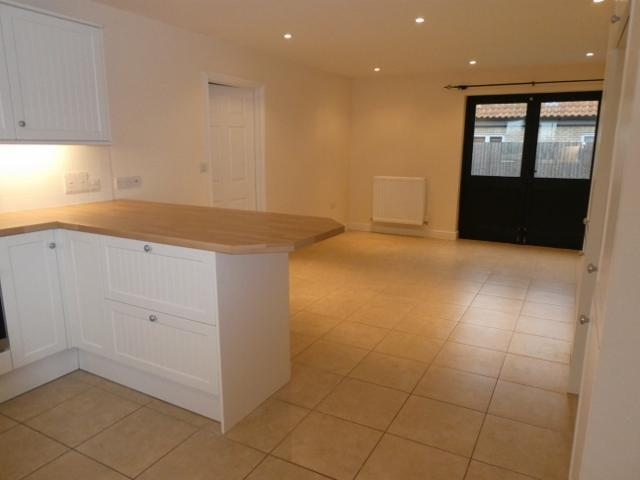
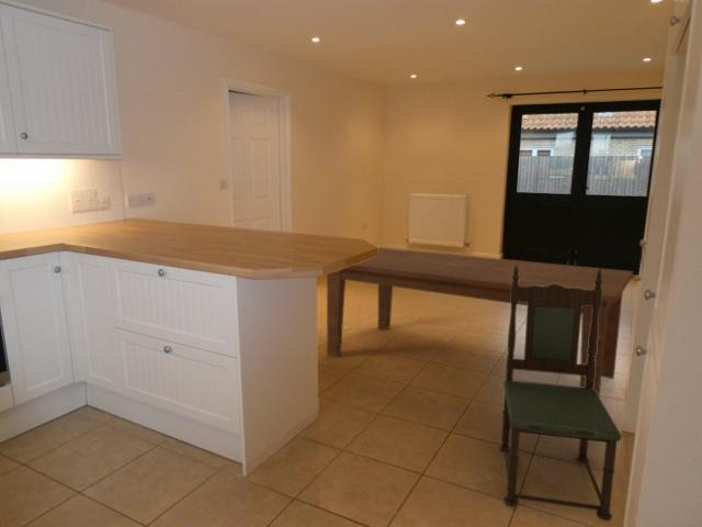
+ dining chair (555, 384)
+ dining table (466, 296)
